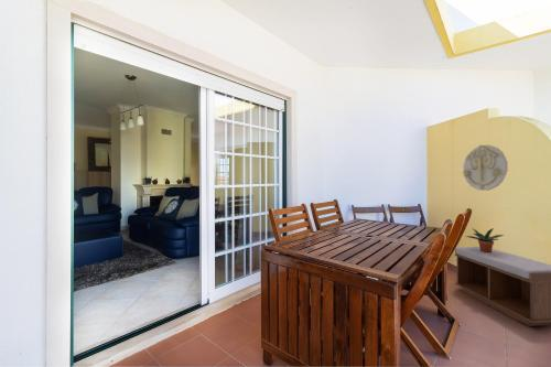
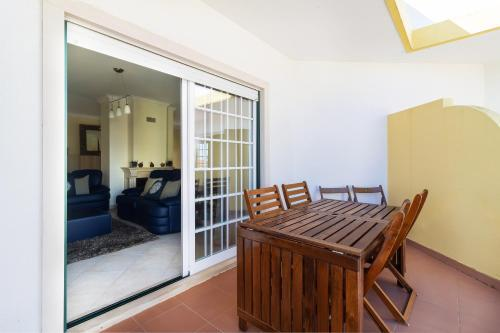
- bench (504, 280)
- wall decoration (482, 168)
- potted plant (485, 238)
